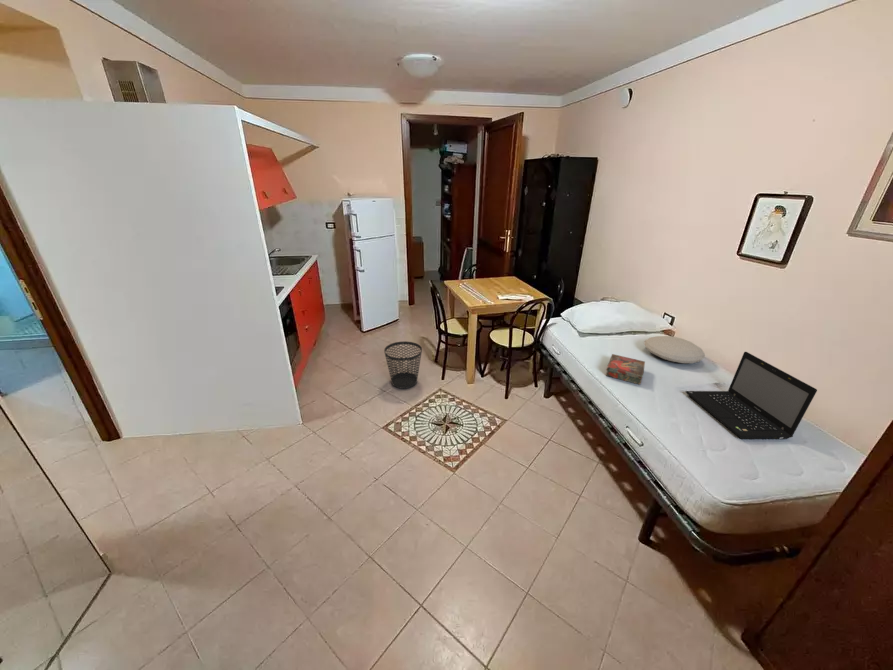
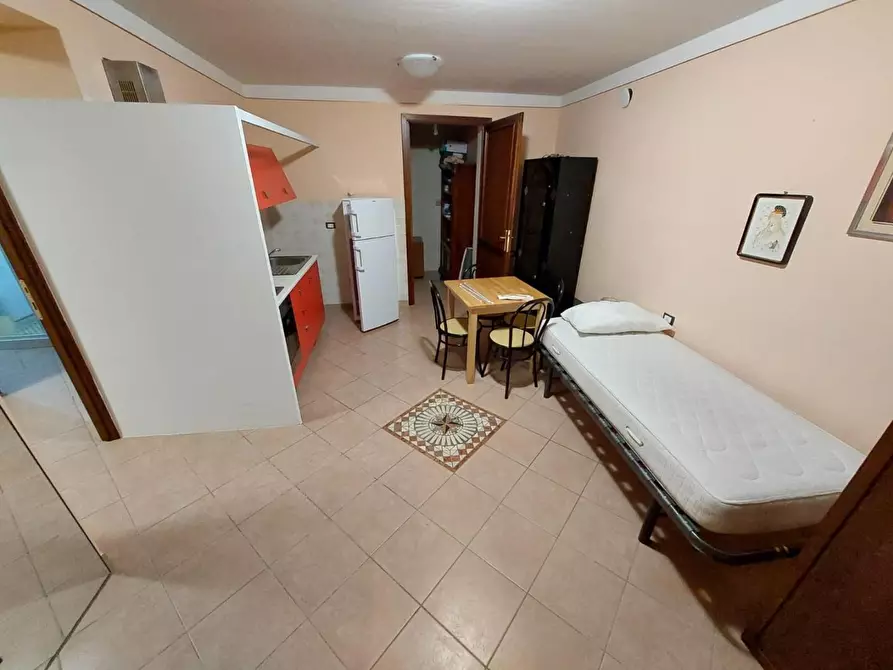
- laptop (742, 392)
- wastebasket (403, 366)
- cushion (673, 348)
- book (625, 368)
